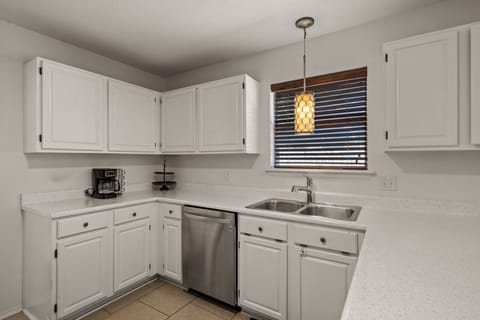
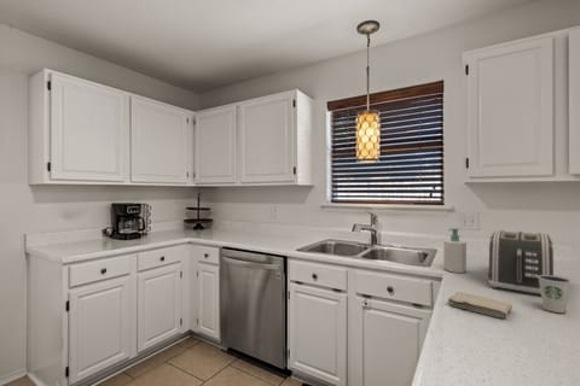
+ washcloth (478, 303)
+ toaster (520, 257)
+ soap bottle (454, 248)
+ dixie cup (553, 293)
